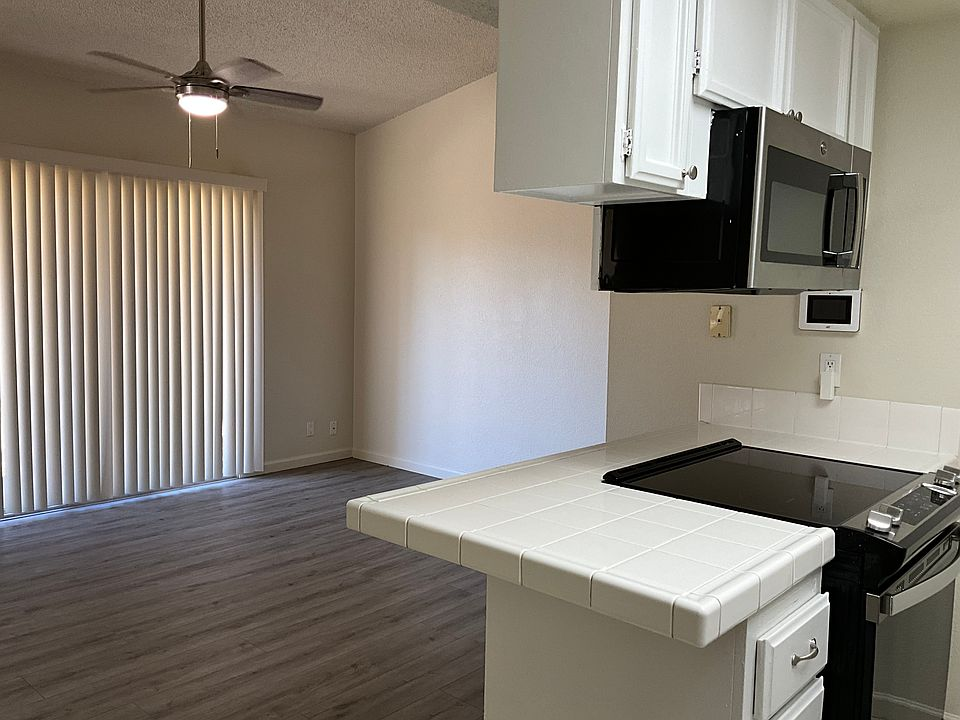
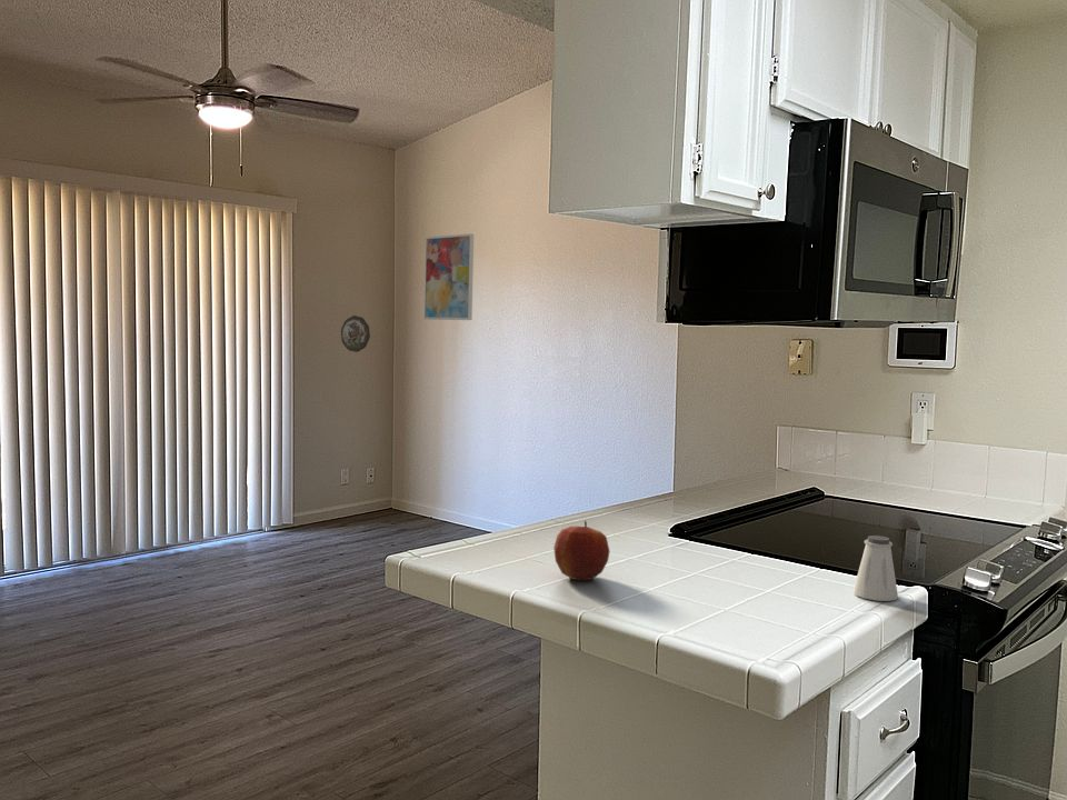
+ apple (580, 550)
+ saltshaker (877, 566)
+ decorative plate (355, 333)
+ wall art (448, 278)
